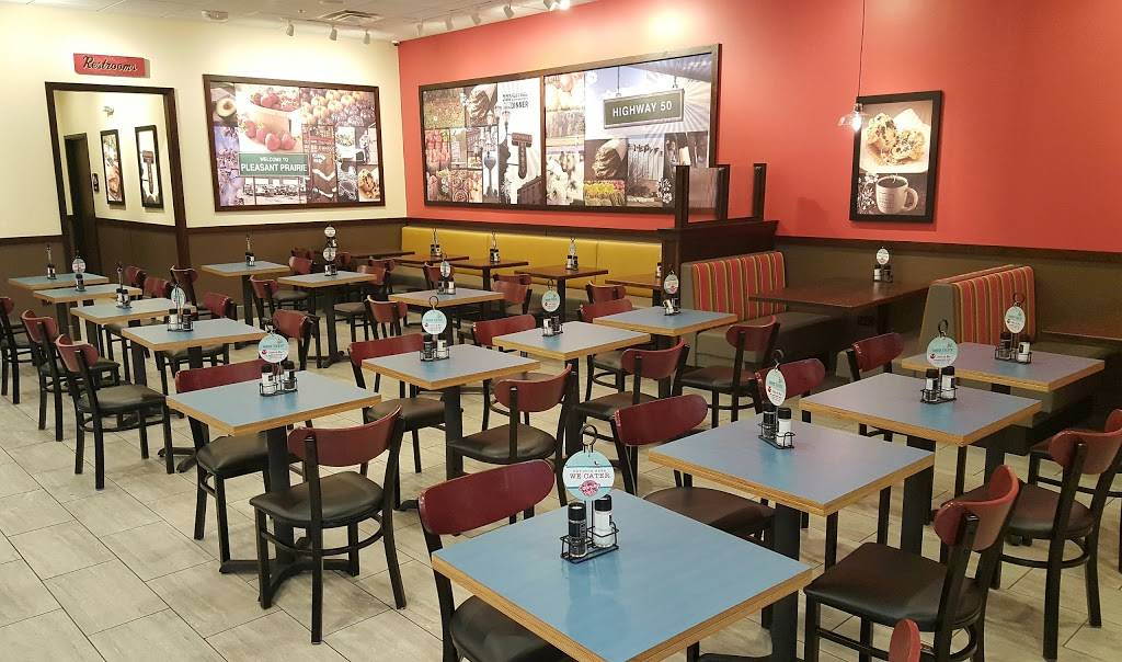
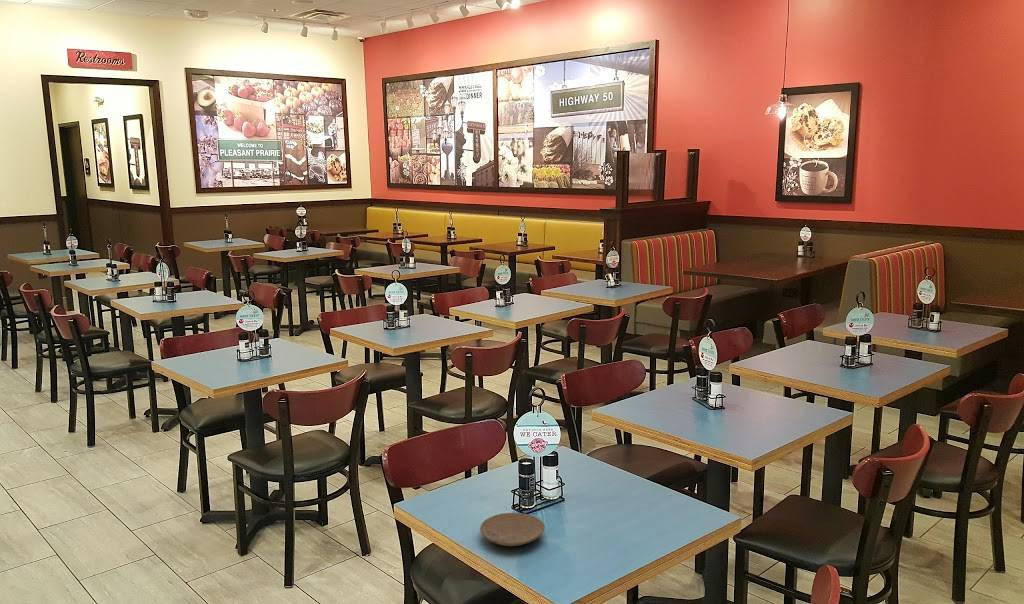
+ plate (512, 531)
